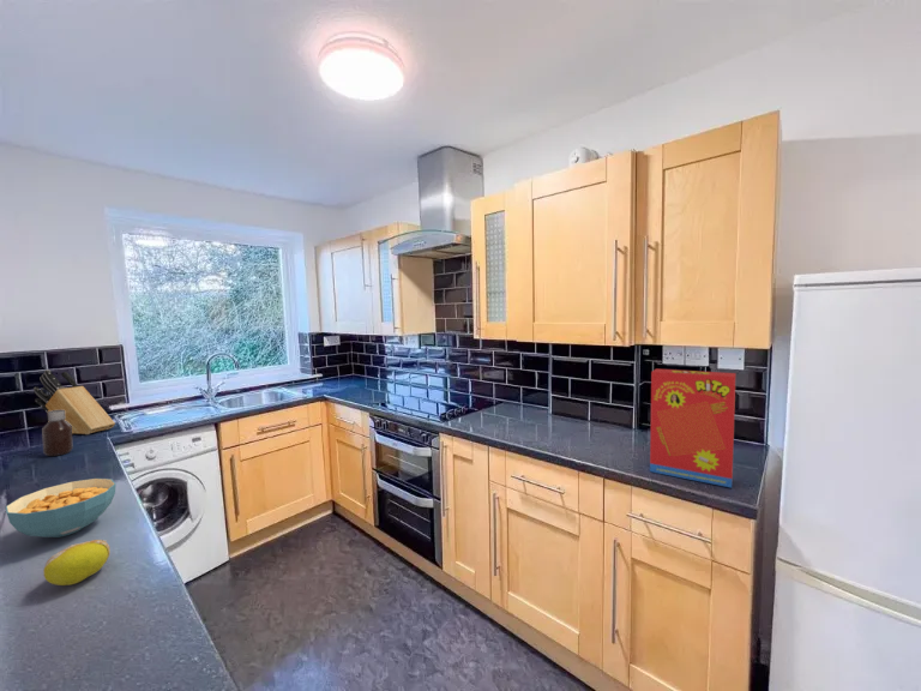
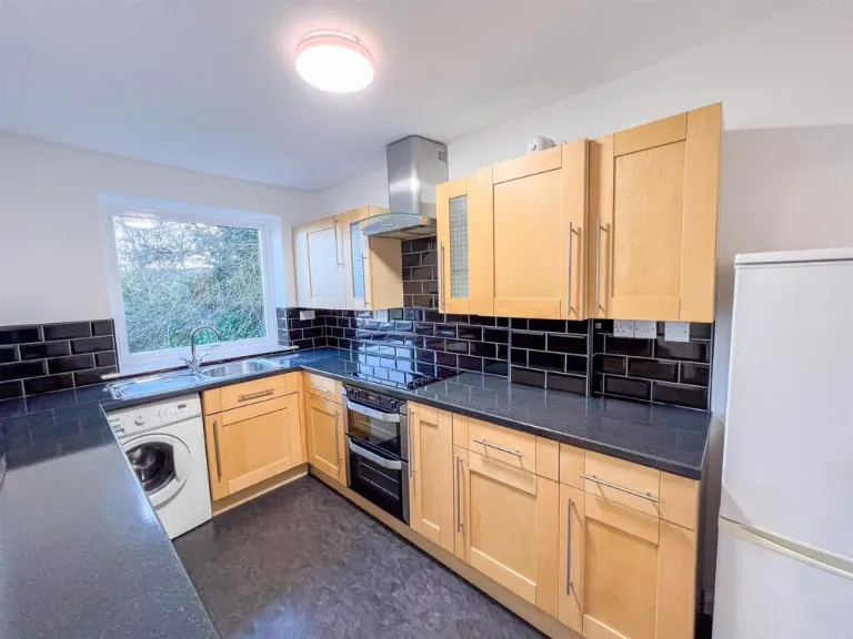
- bottle (56, 432)
- knife block (72, 399)
- cereal bowl (65, 512)
- fruit (78, 559)
- cereal box (691, 423)
